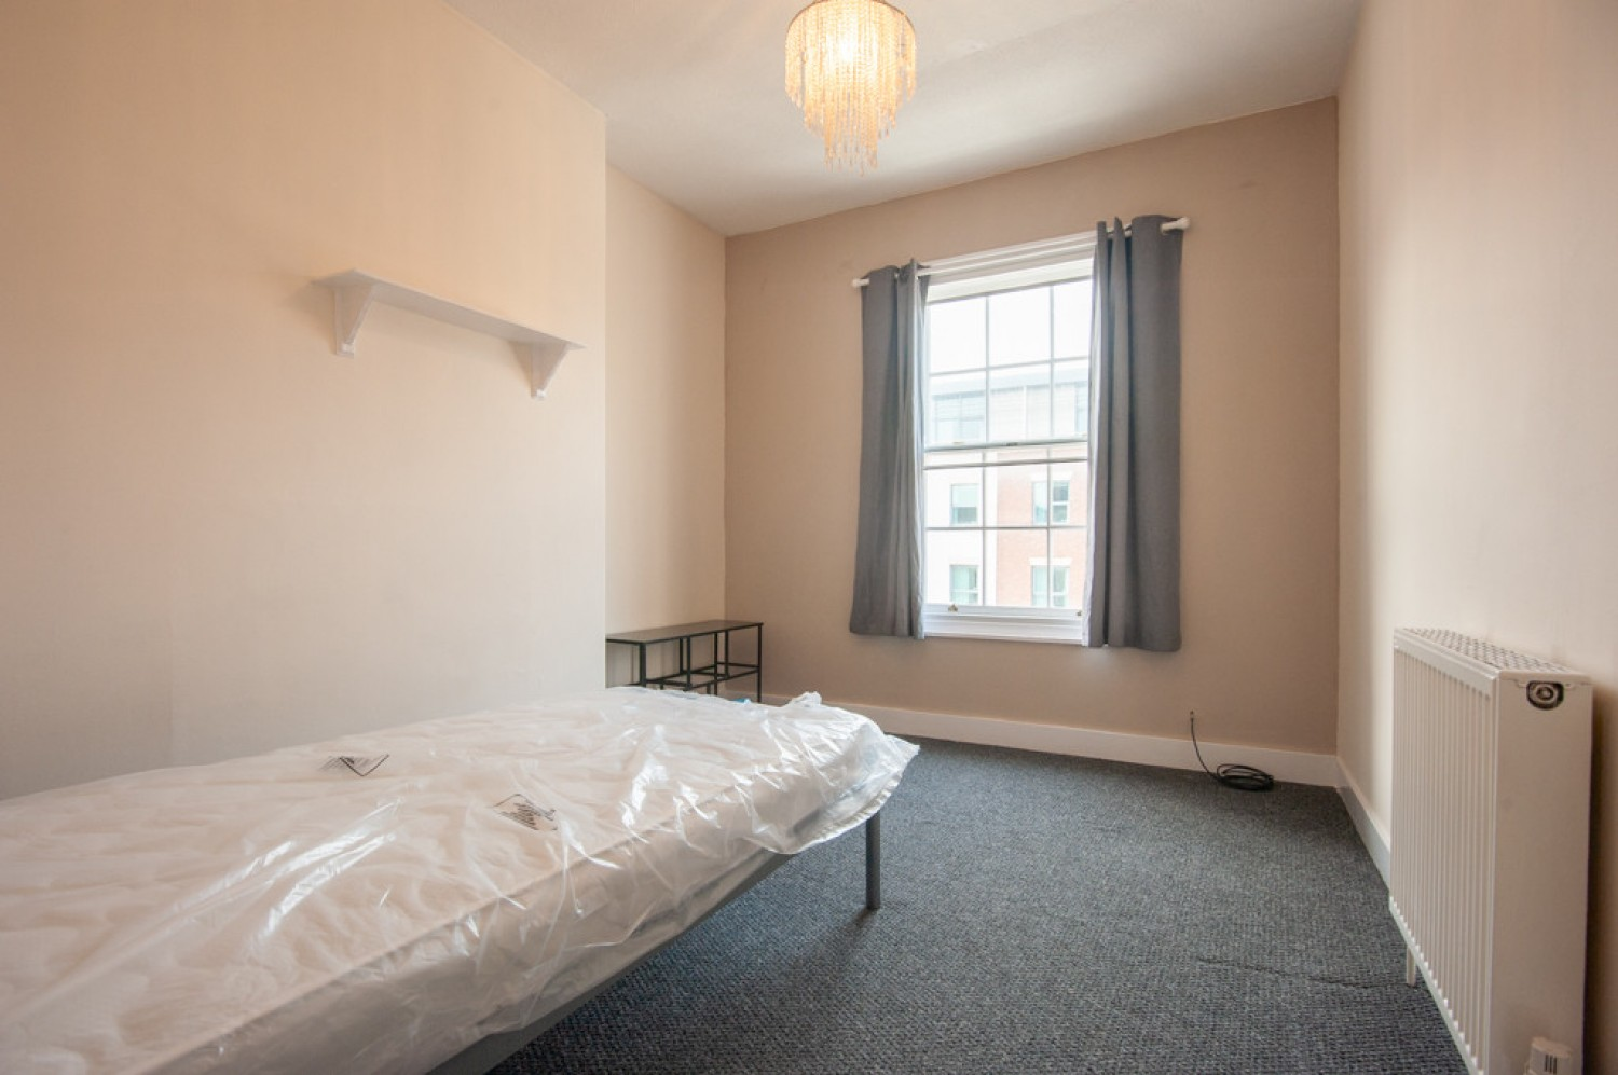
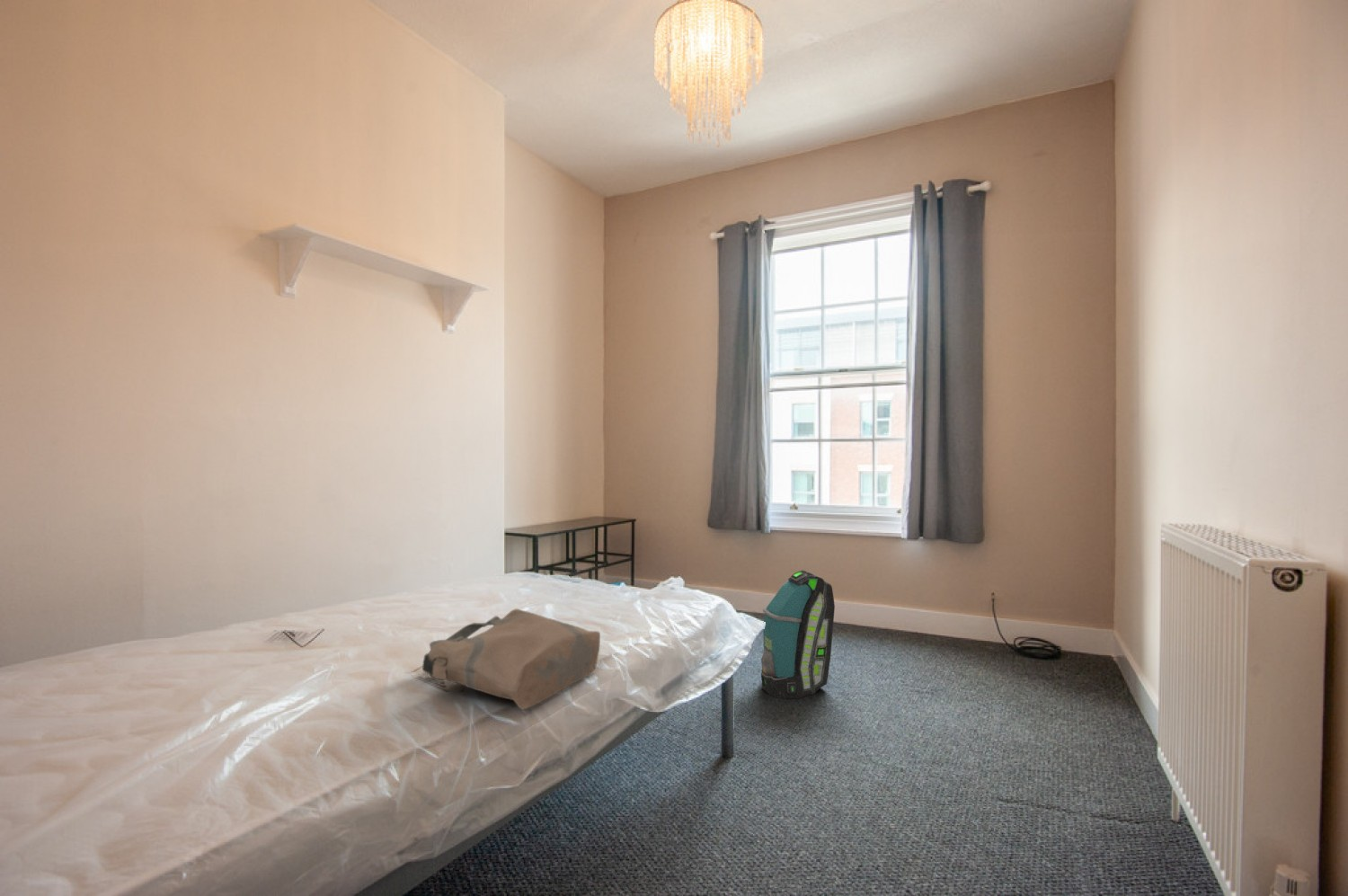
+ backpack (798, 629)
+ tote bag (493, 652)
